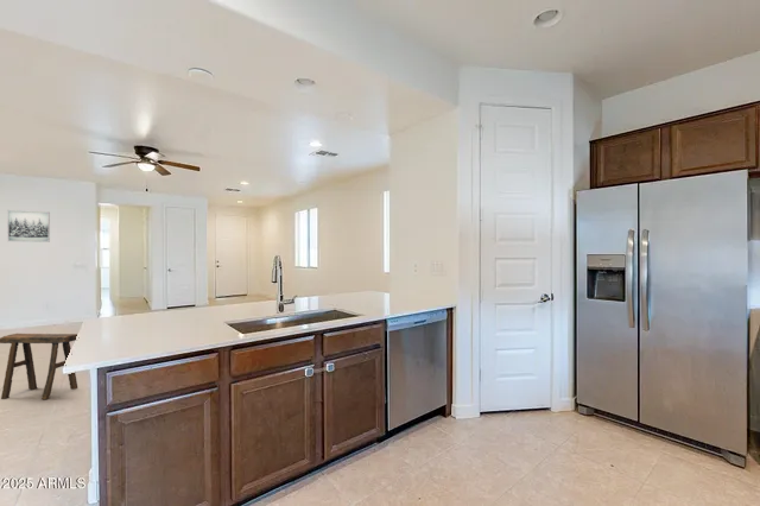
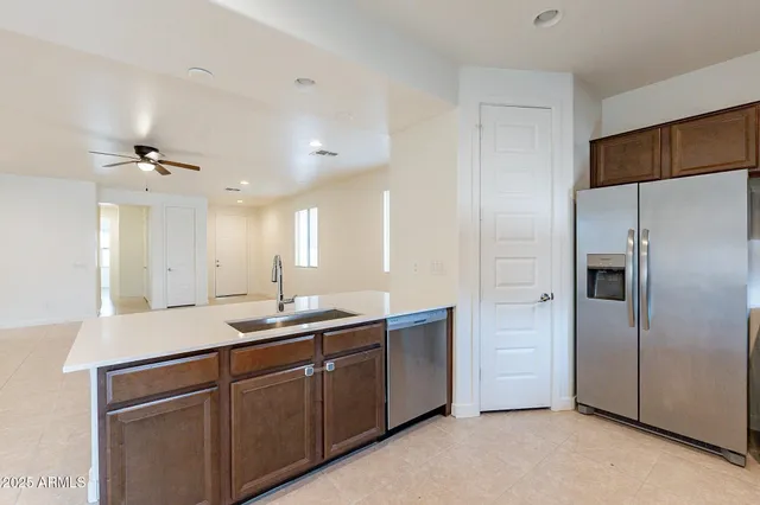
- stool (33, 367)
- wall art (28, 226)
